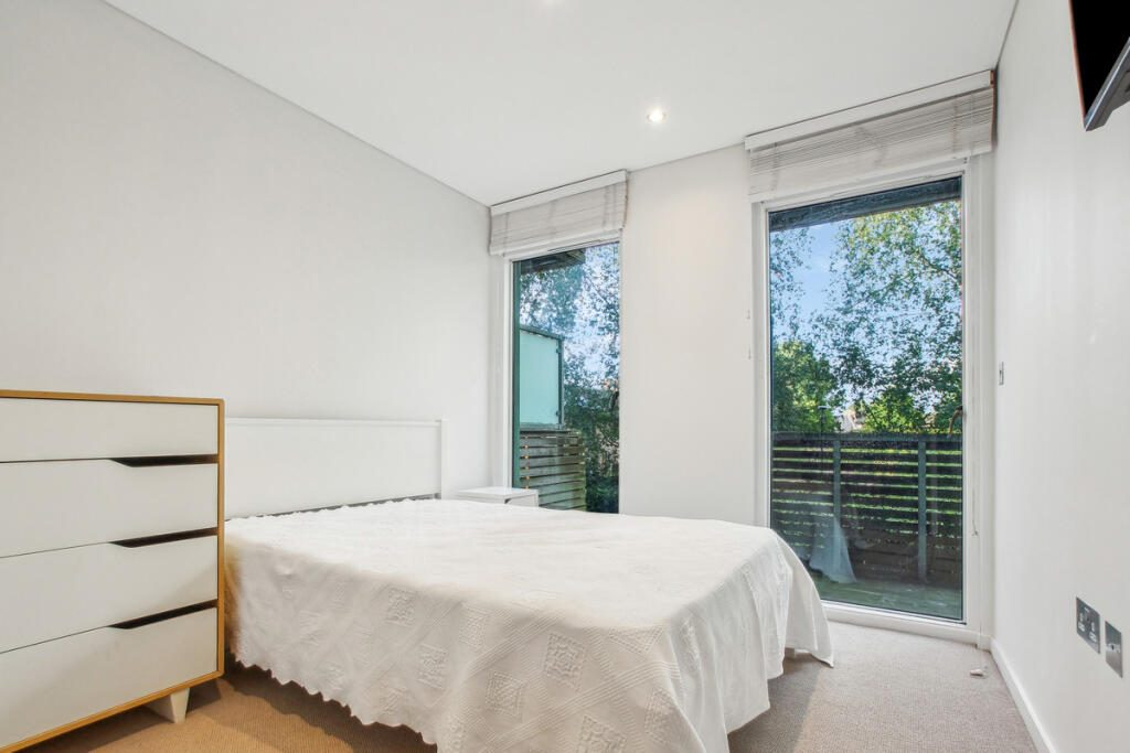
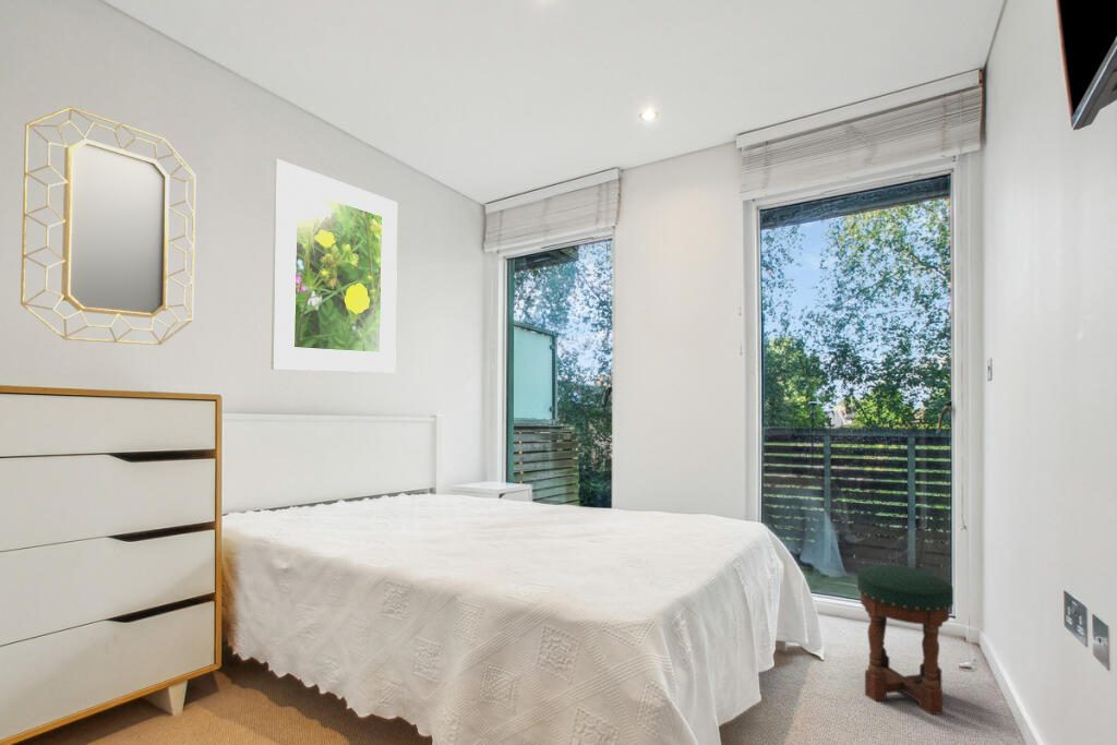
+ home mirror (120, 231)
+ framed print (340, 276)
+ stool (905, 622)
